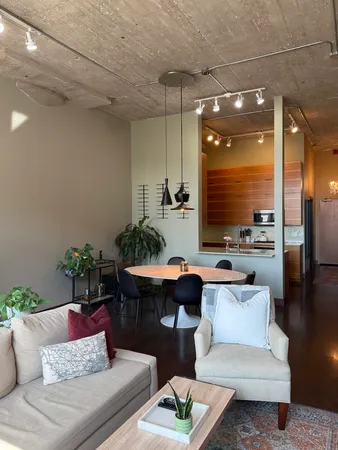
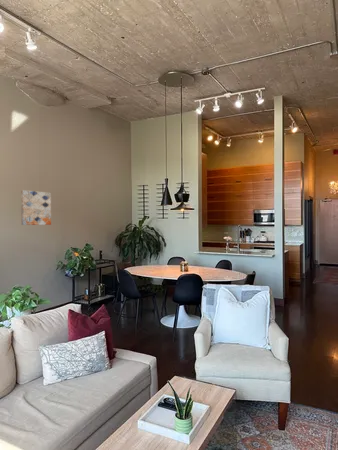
+ wall art (36, 208)
